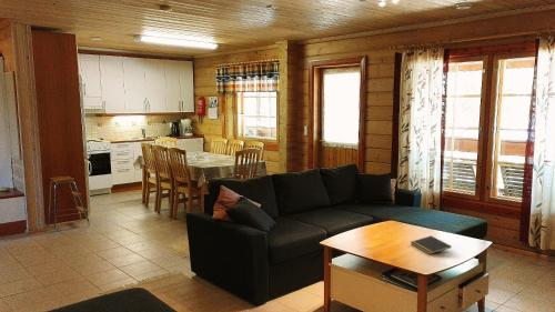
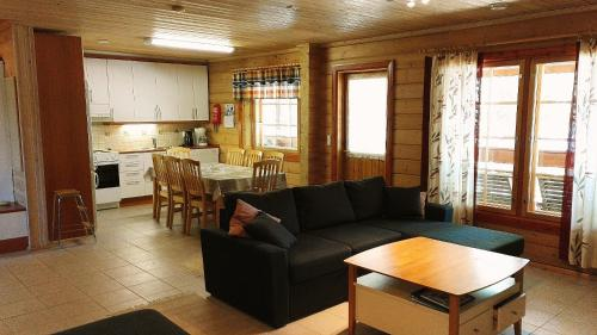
- notepad (430, 244)
